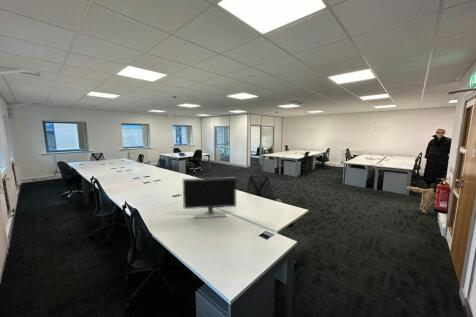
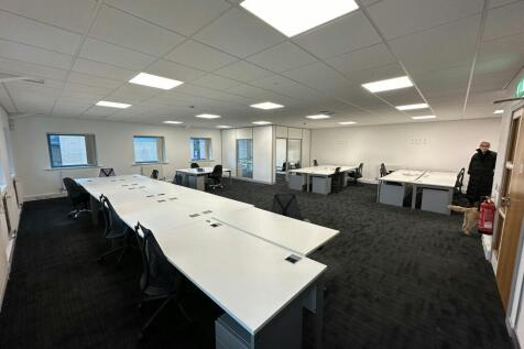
- monitor (210, 196)
